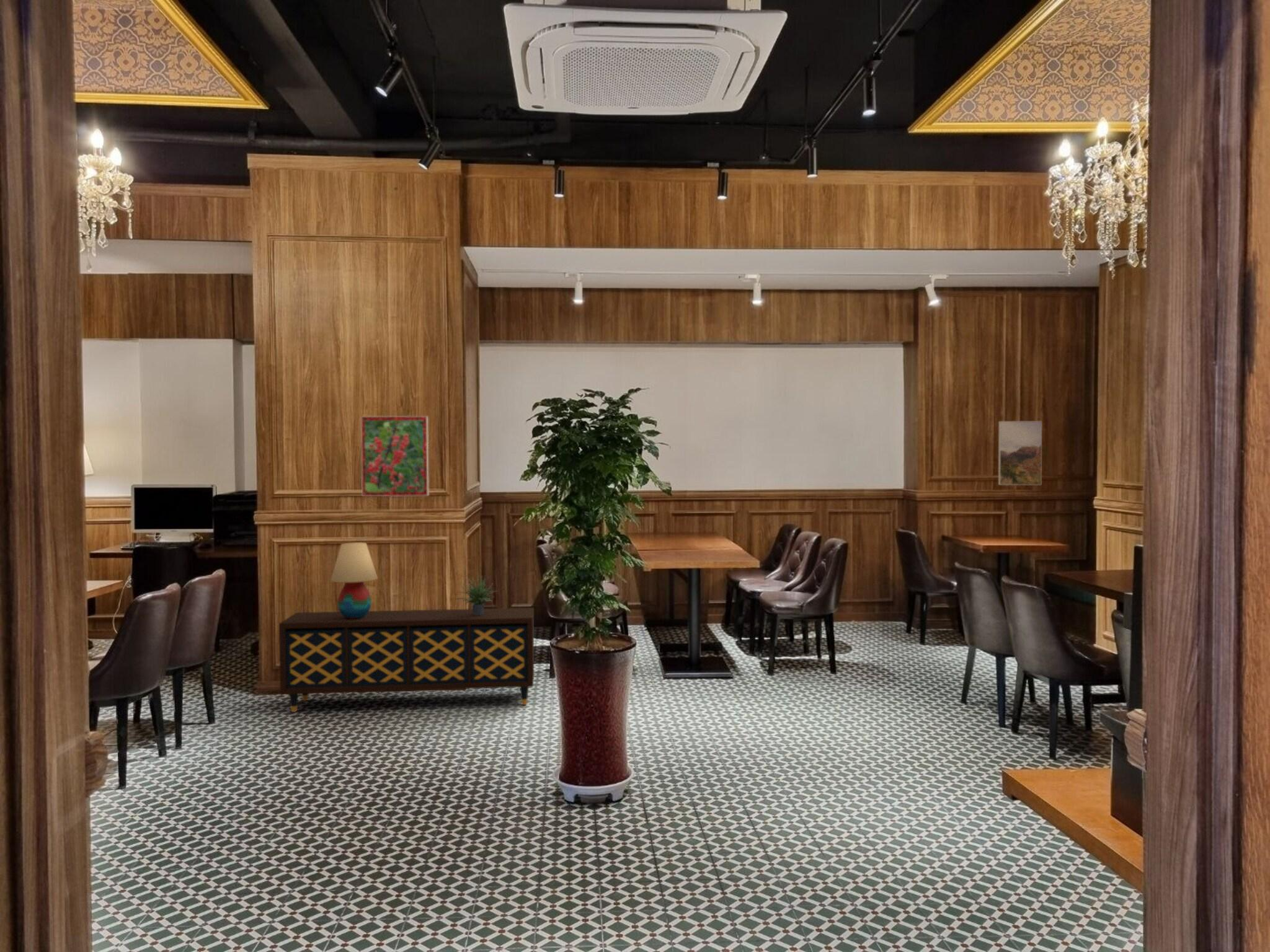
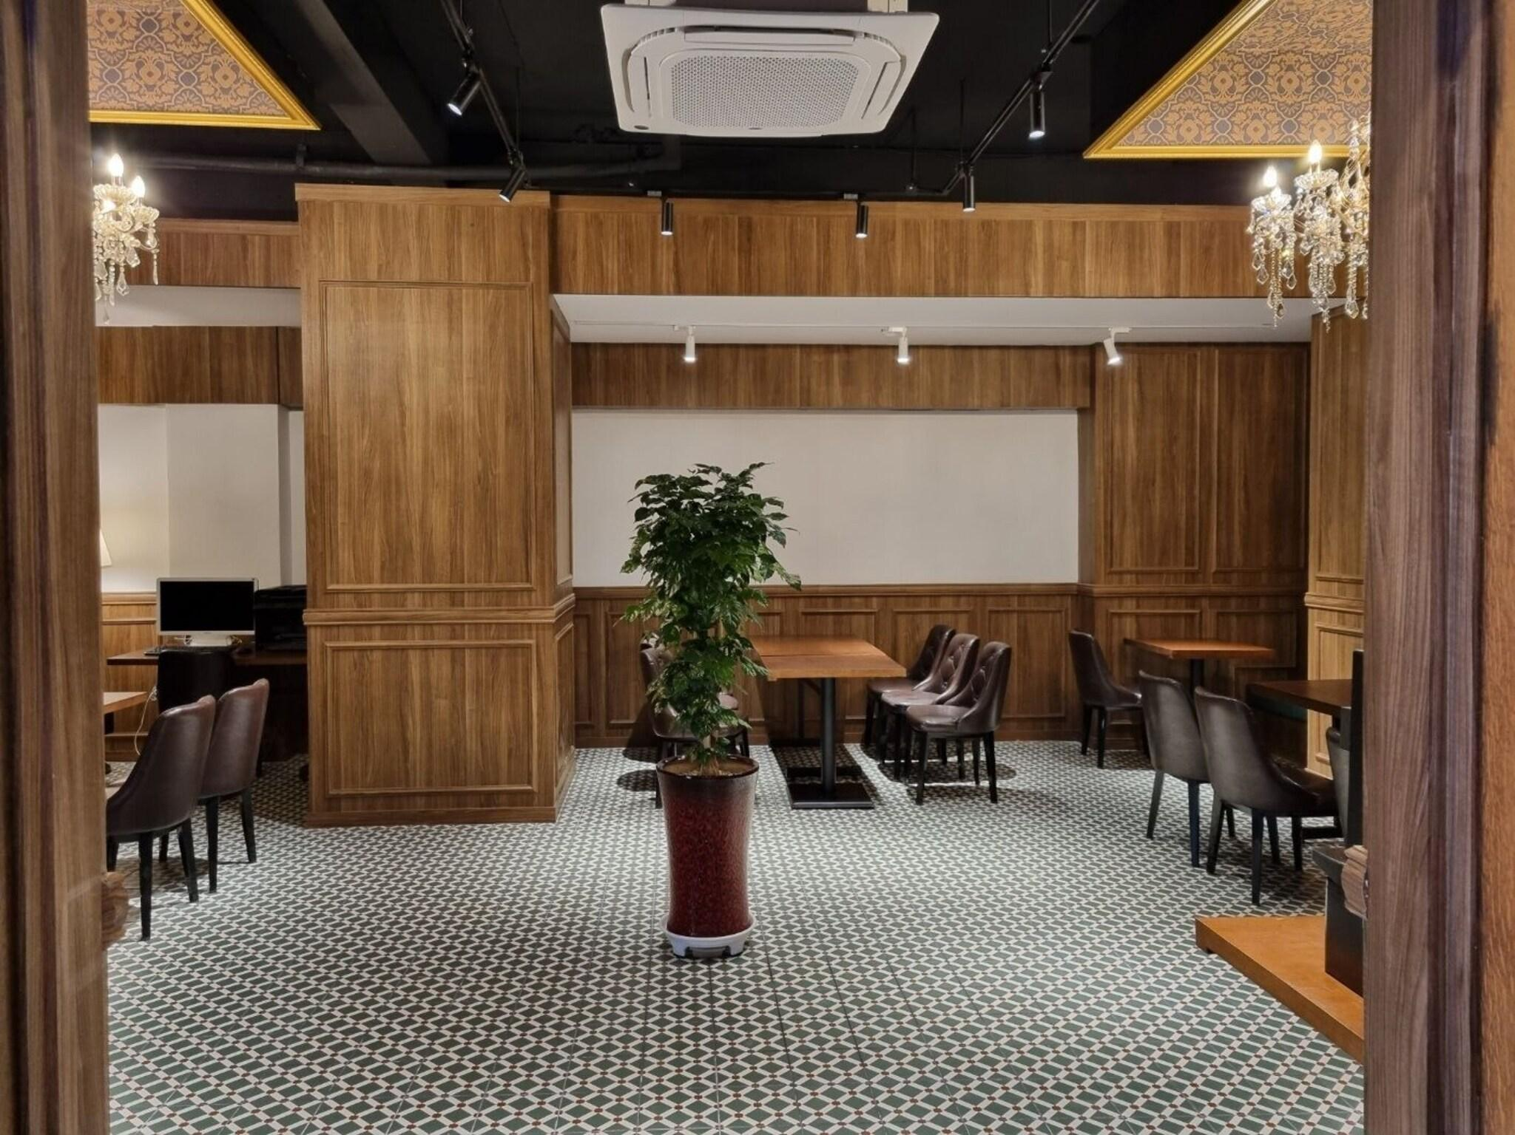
- table lamp (354, 580)
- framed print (1019, 453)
- sideboard (412, 659)
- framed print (395, 456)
- potted plant (476, 591)
